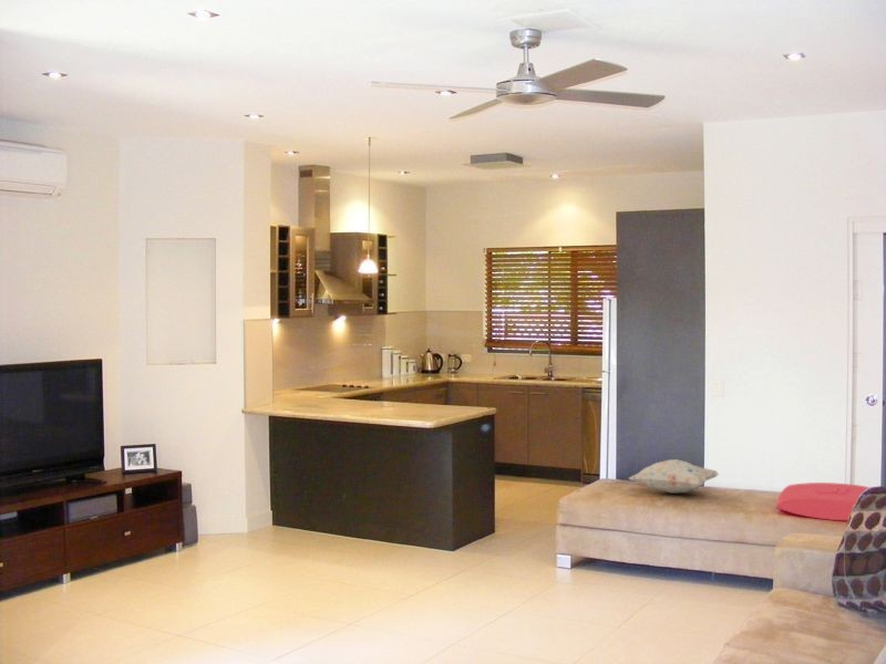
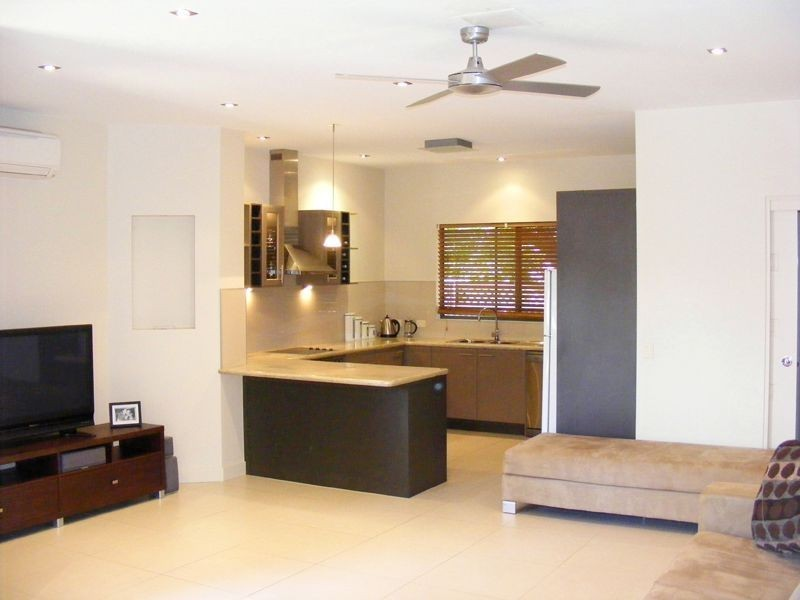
- cushion (832, 499)
- decorative pillow (673, 476)
